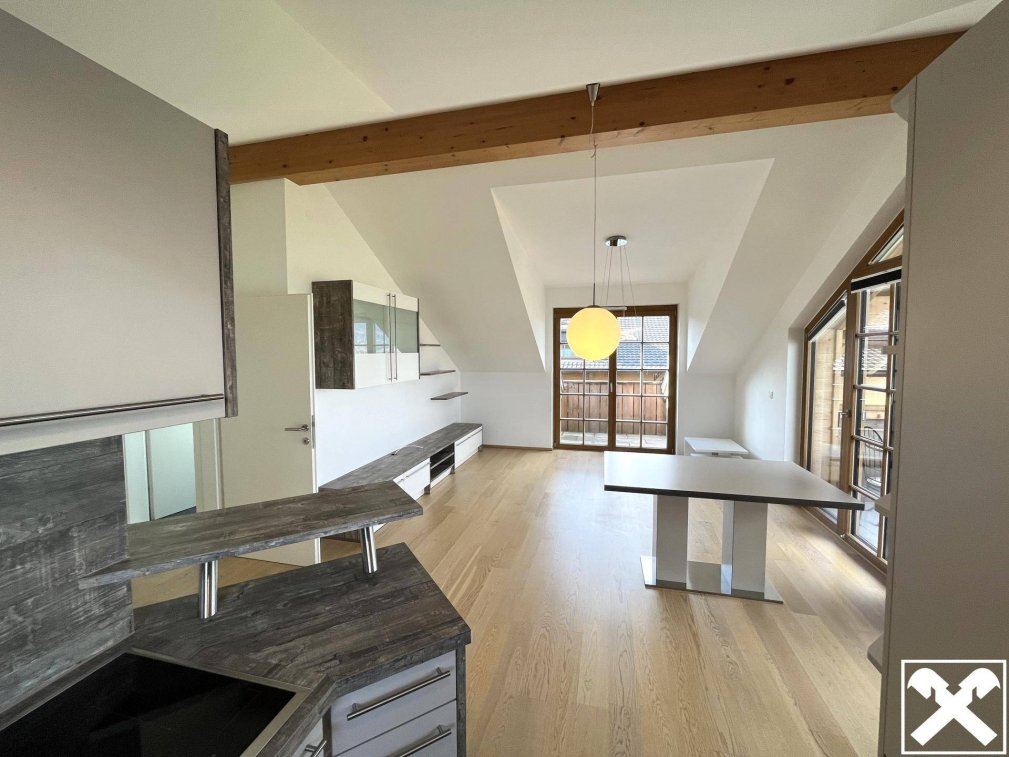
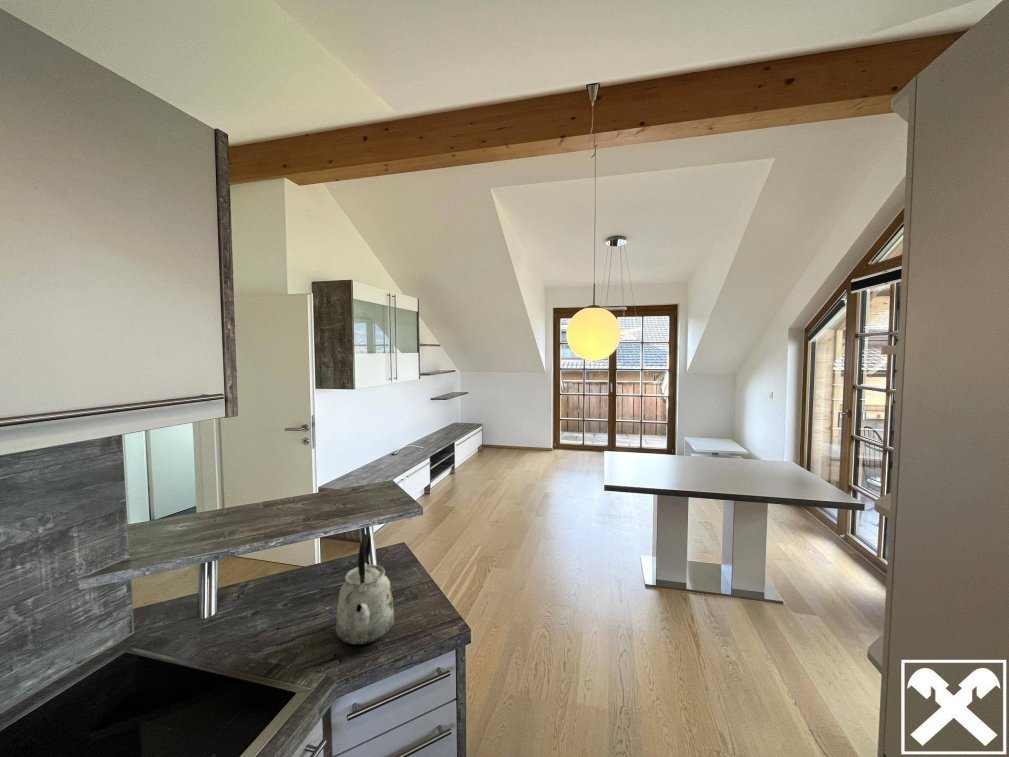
+ kettle (363, 591)
